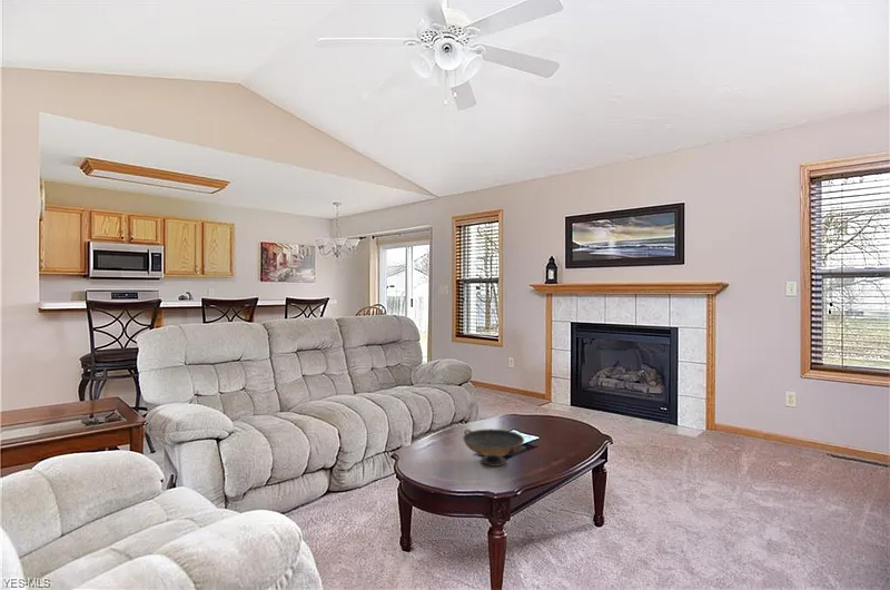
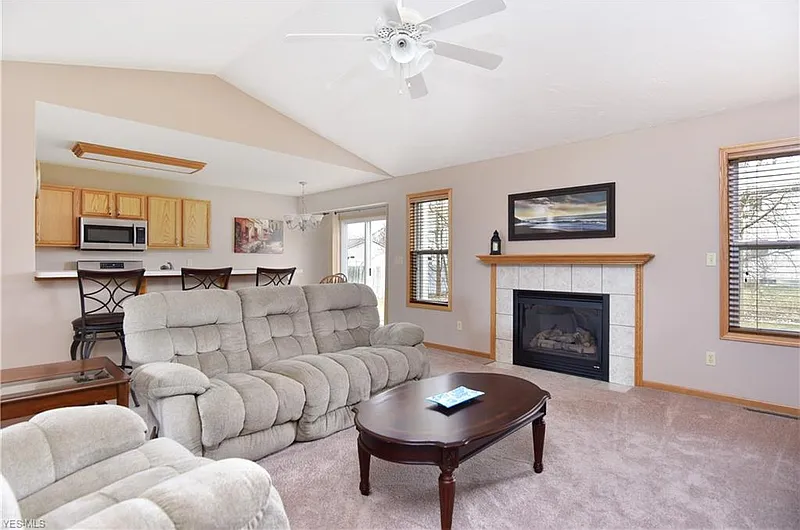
- decorative bowl (493, 449)
